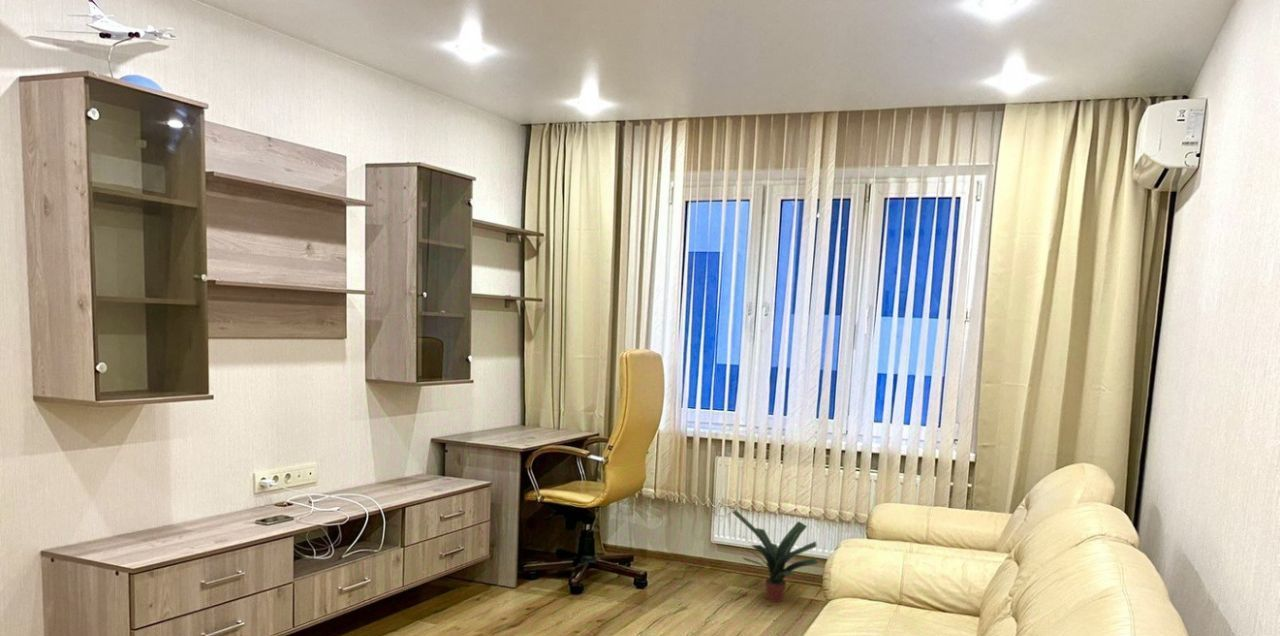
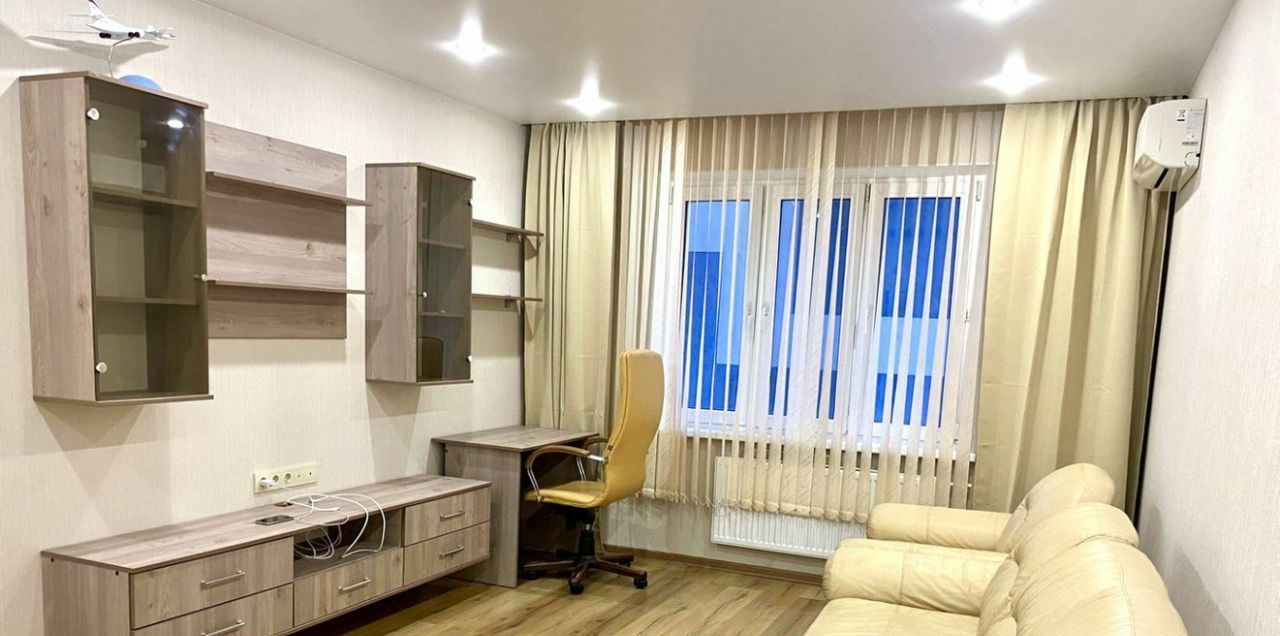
- potted plant (772, 557)
